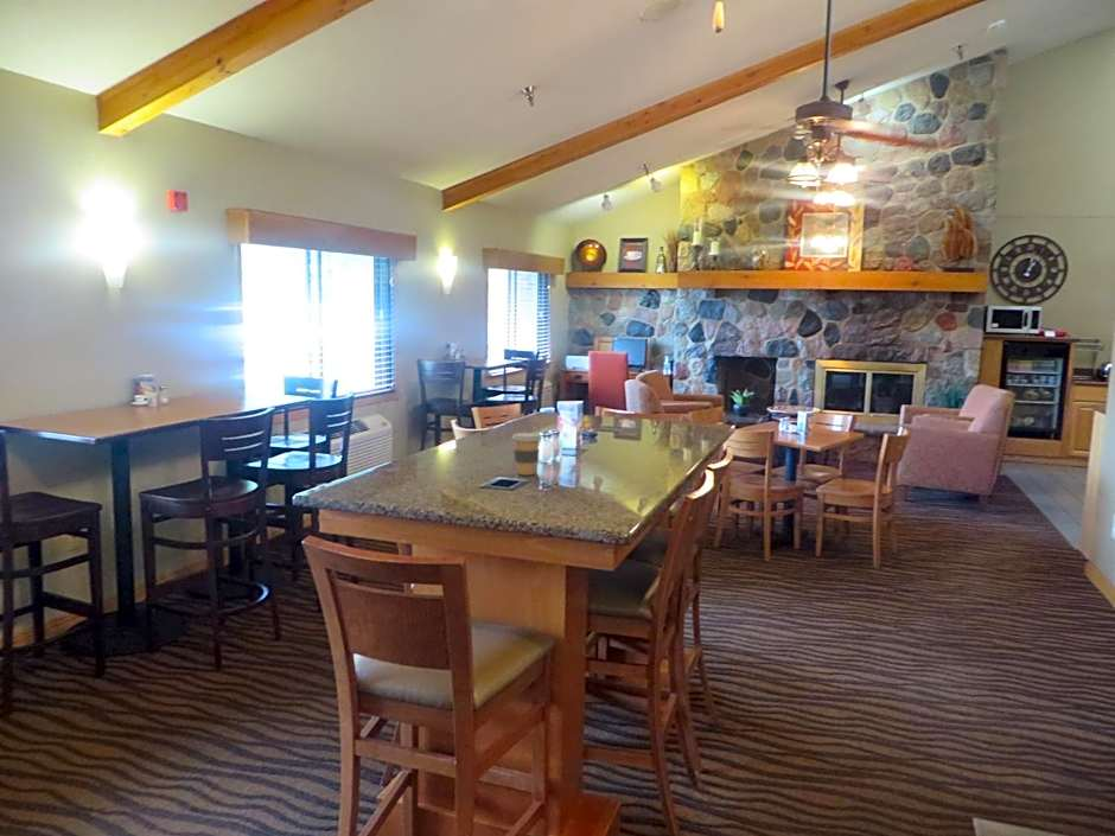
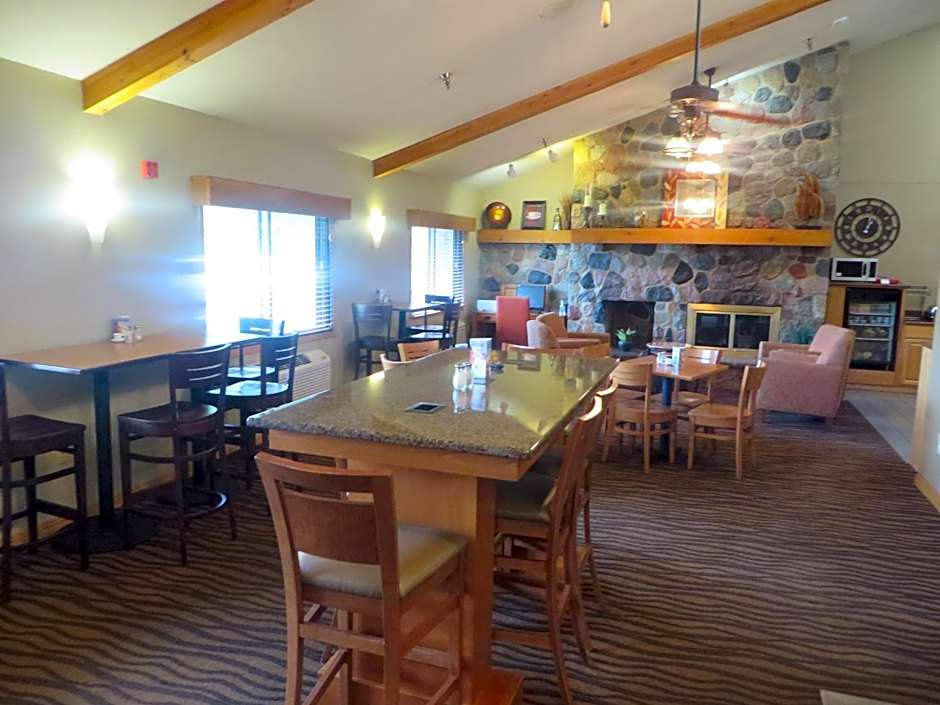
- coffee cup (525, 453)
